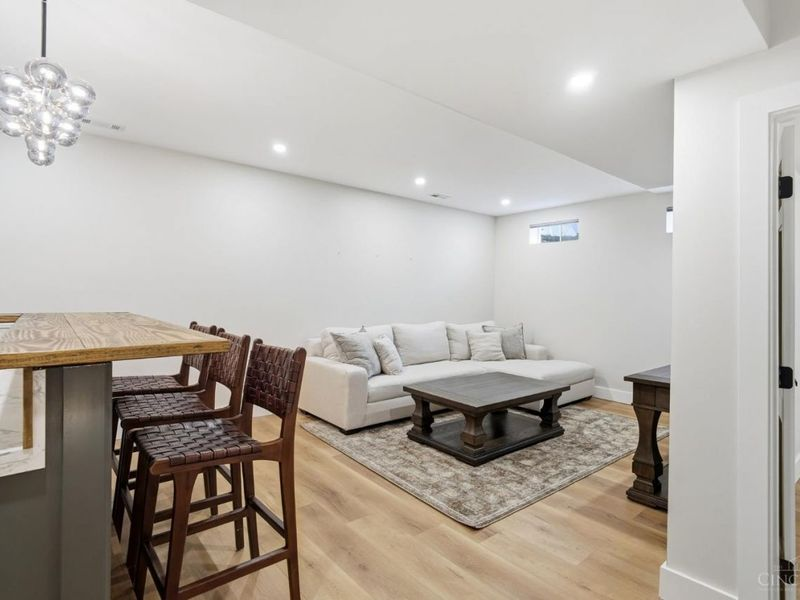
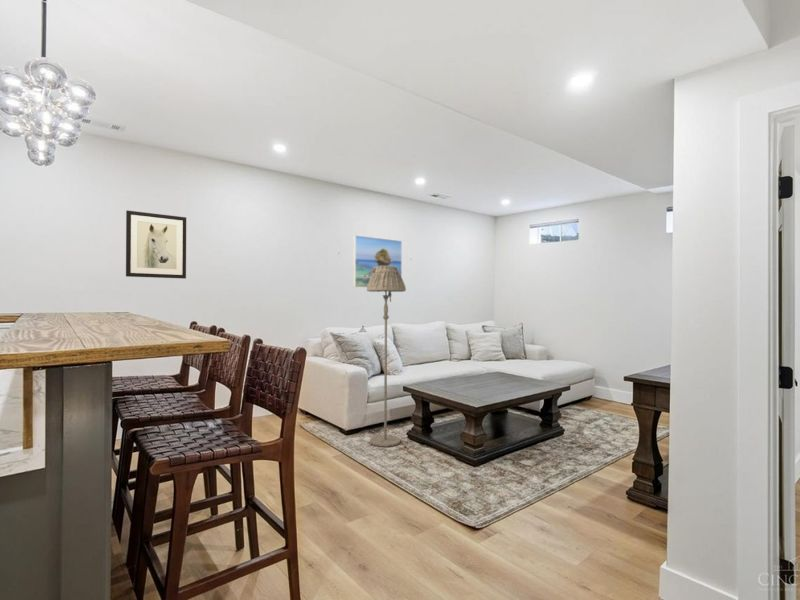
+ wall art (157, 245)
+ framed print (378, 263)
+ floor lamp (385, 353)
